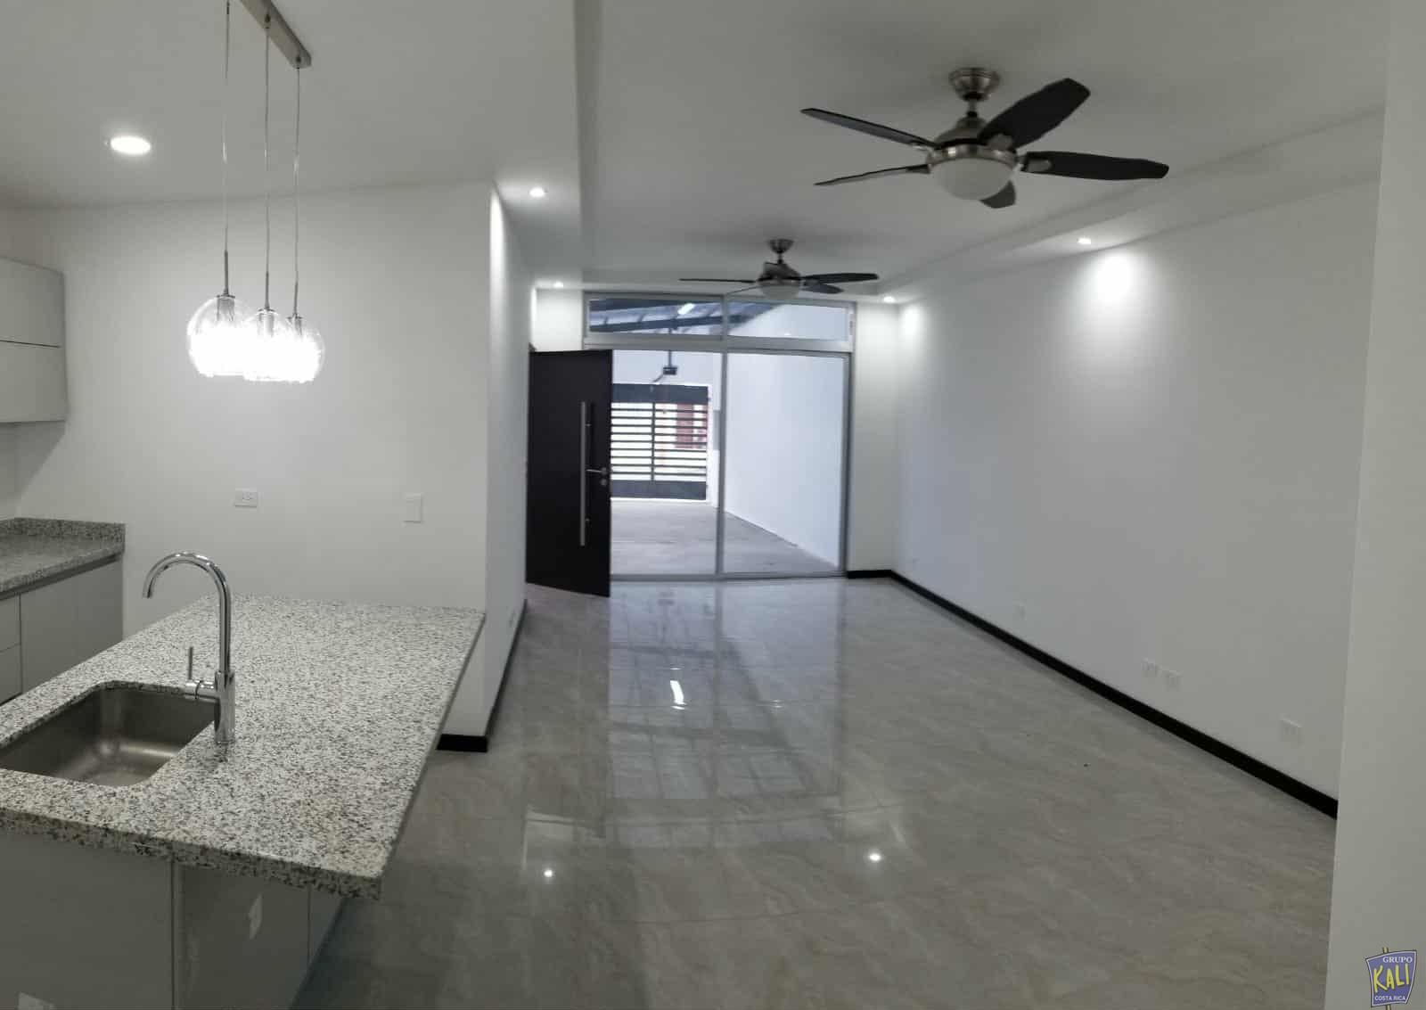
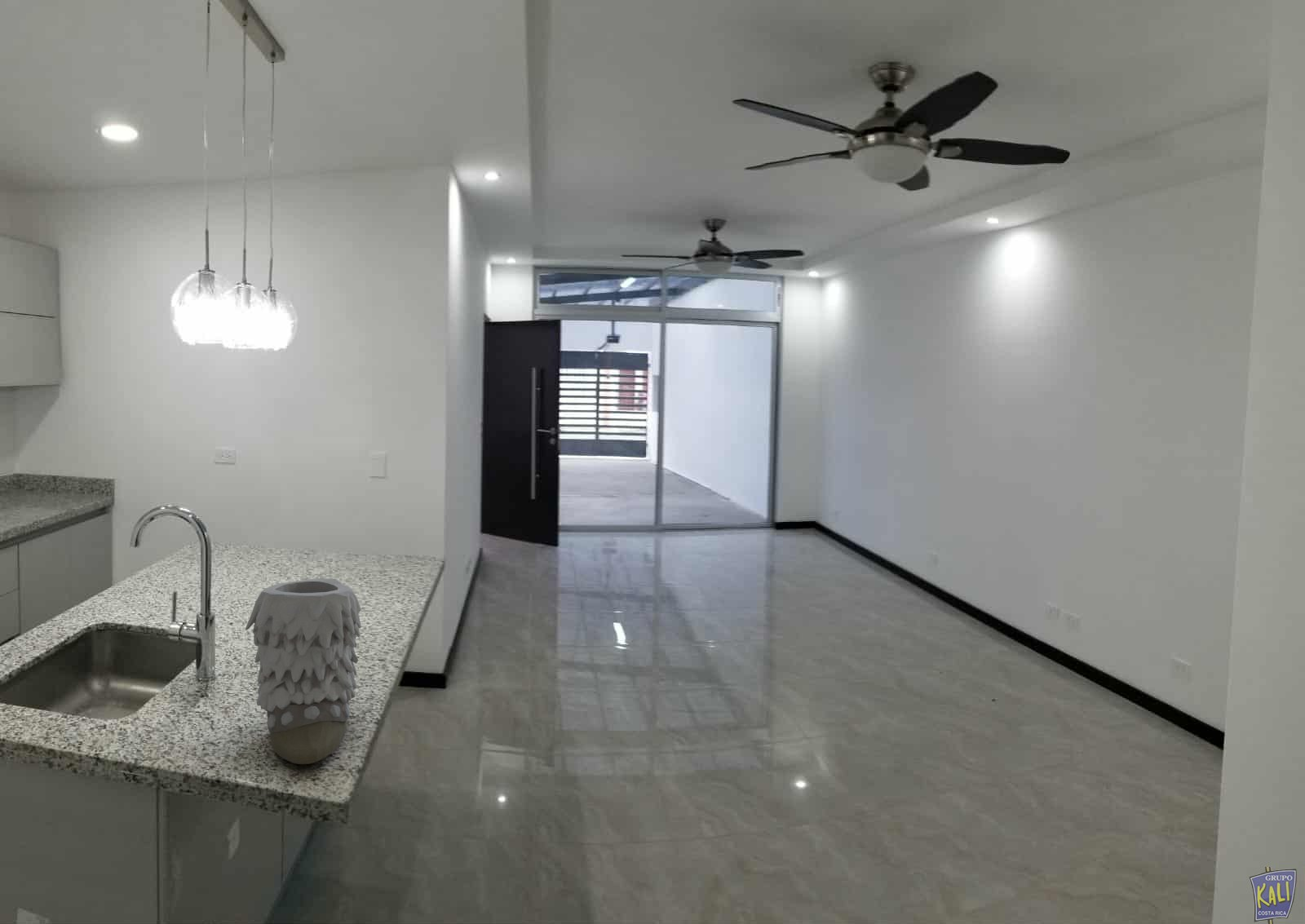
+ vase (305, 663)
